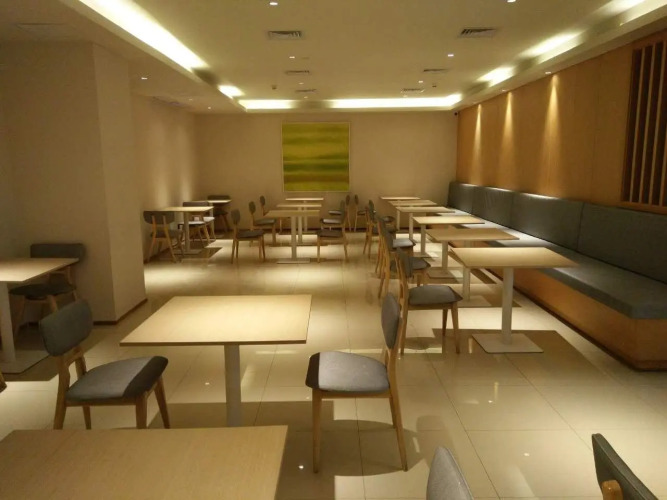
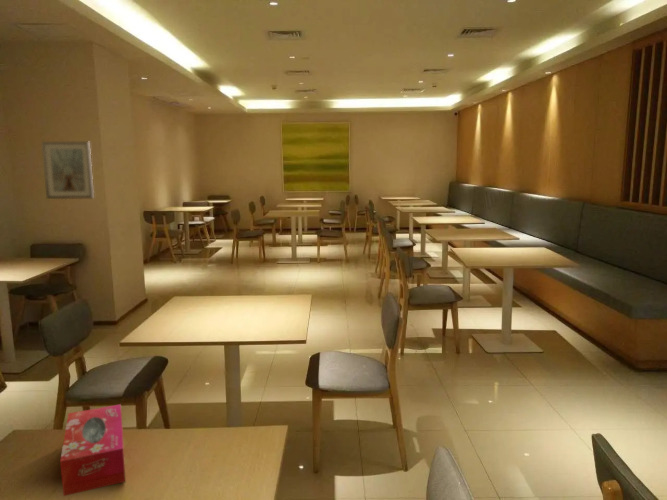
+ tissue box (95, 445)
+ picture frame (67, 170)
